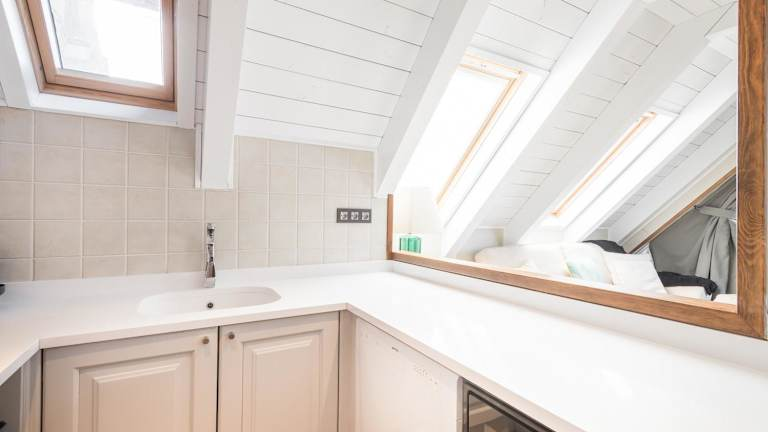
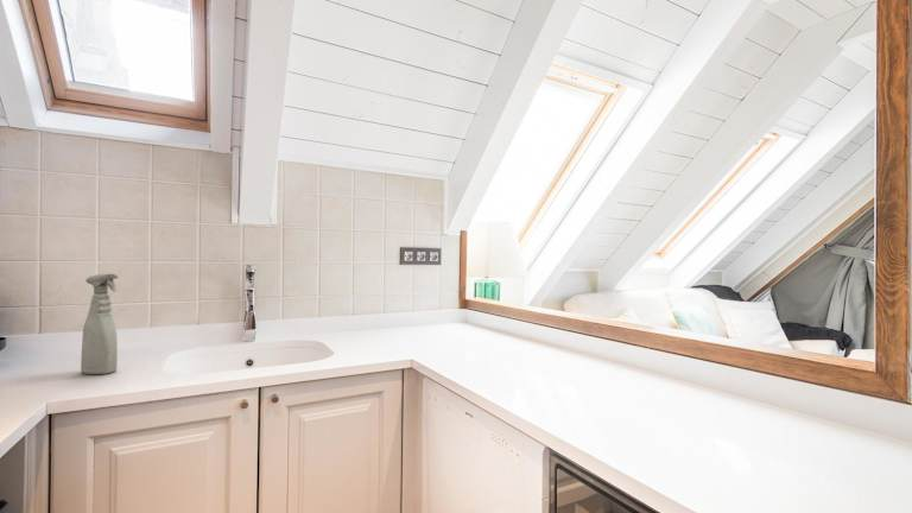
+ spray bottle (100, 322)
